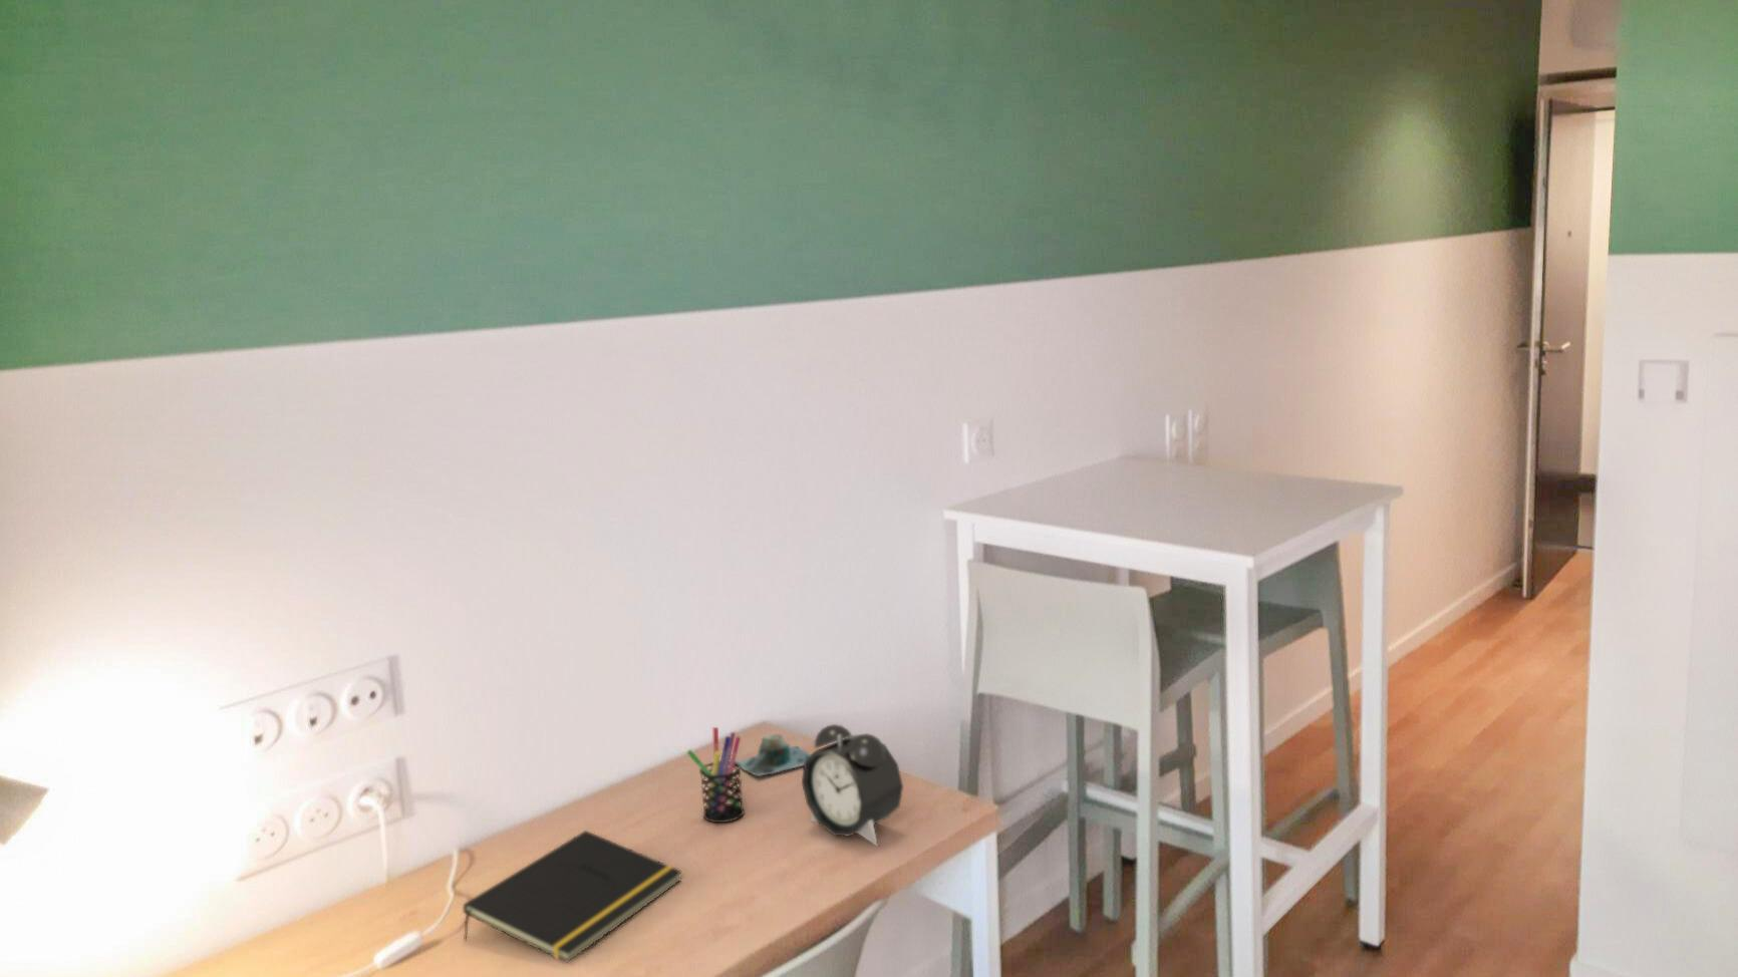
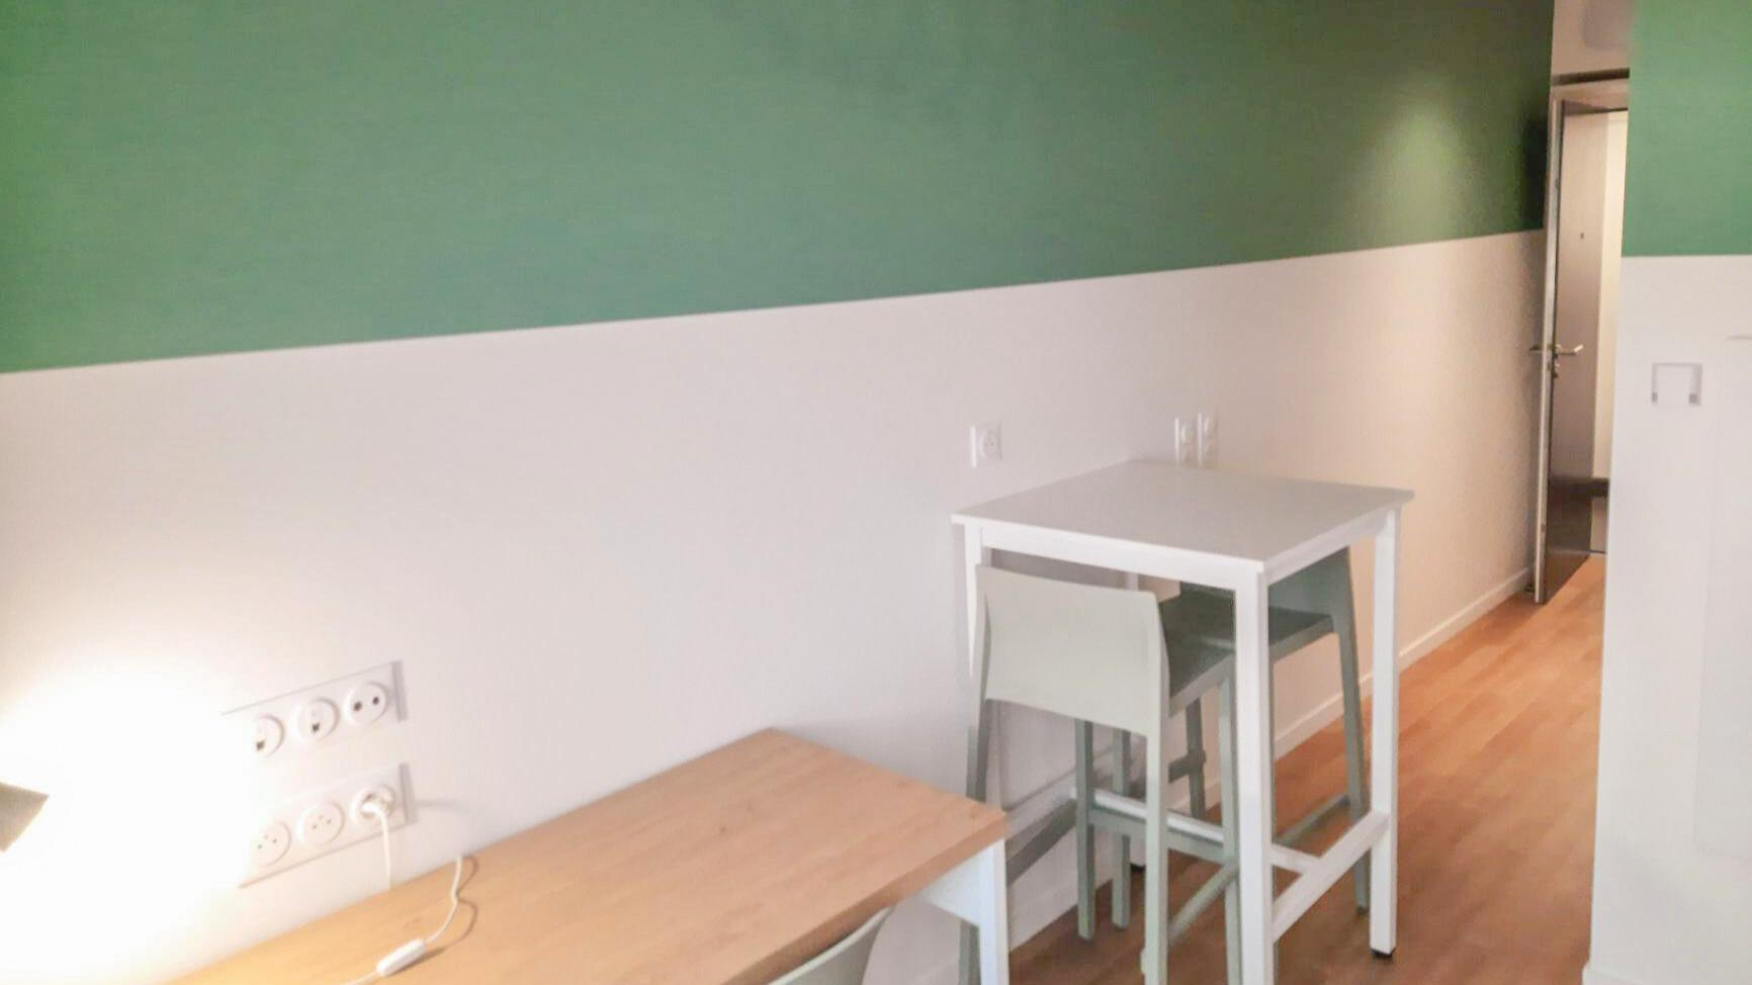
- alarm clock (850, 779)
- mug (776, 748)
- pen holder (715, 773)
- notepad (577, 891)
